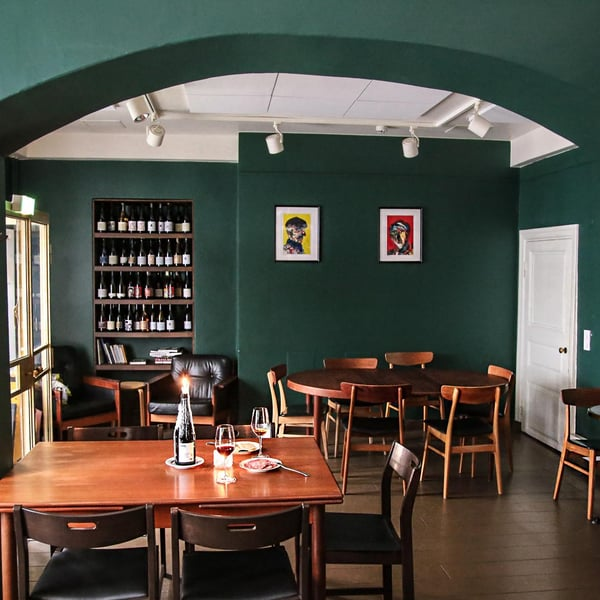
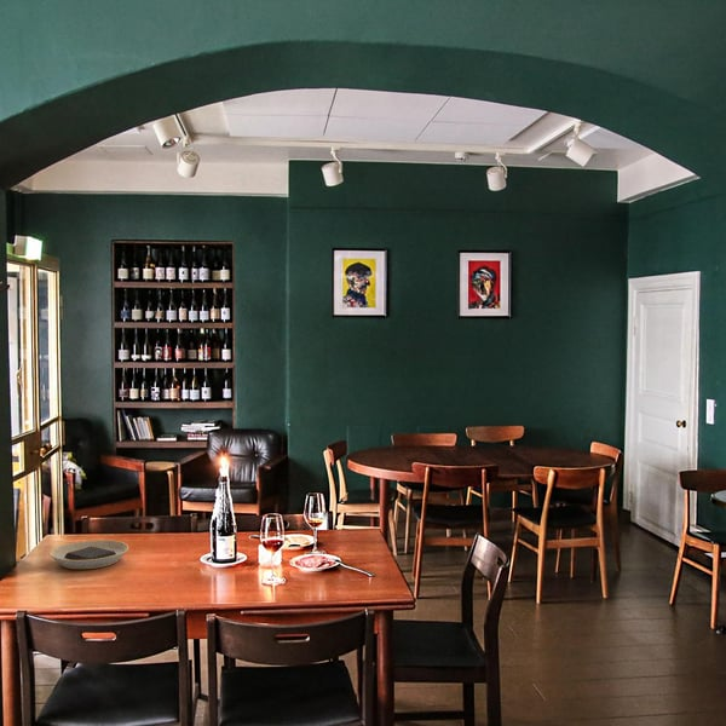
+ plate (90, 554)
